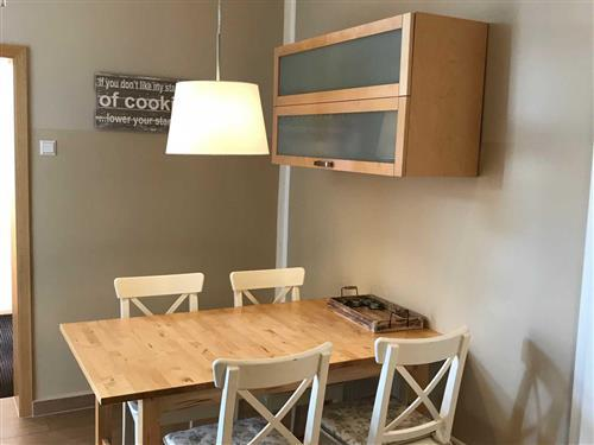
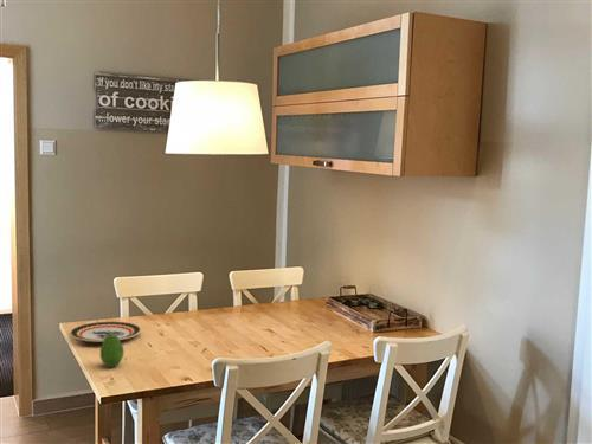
+ fruit (111, 349)
+ plate (105, 333)
